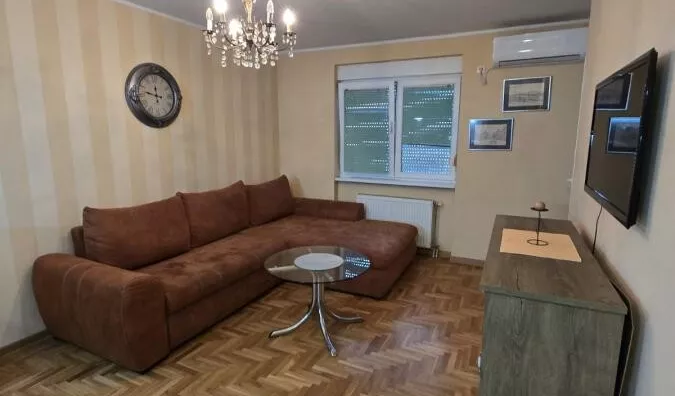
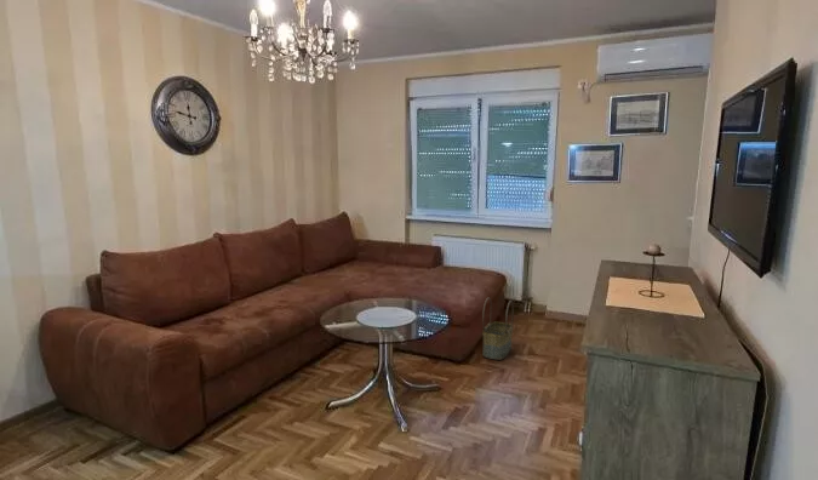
+ basket (498, 325)
